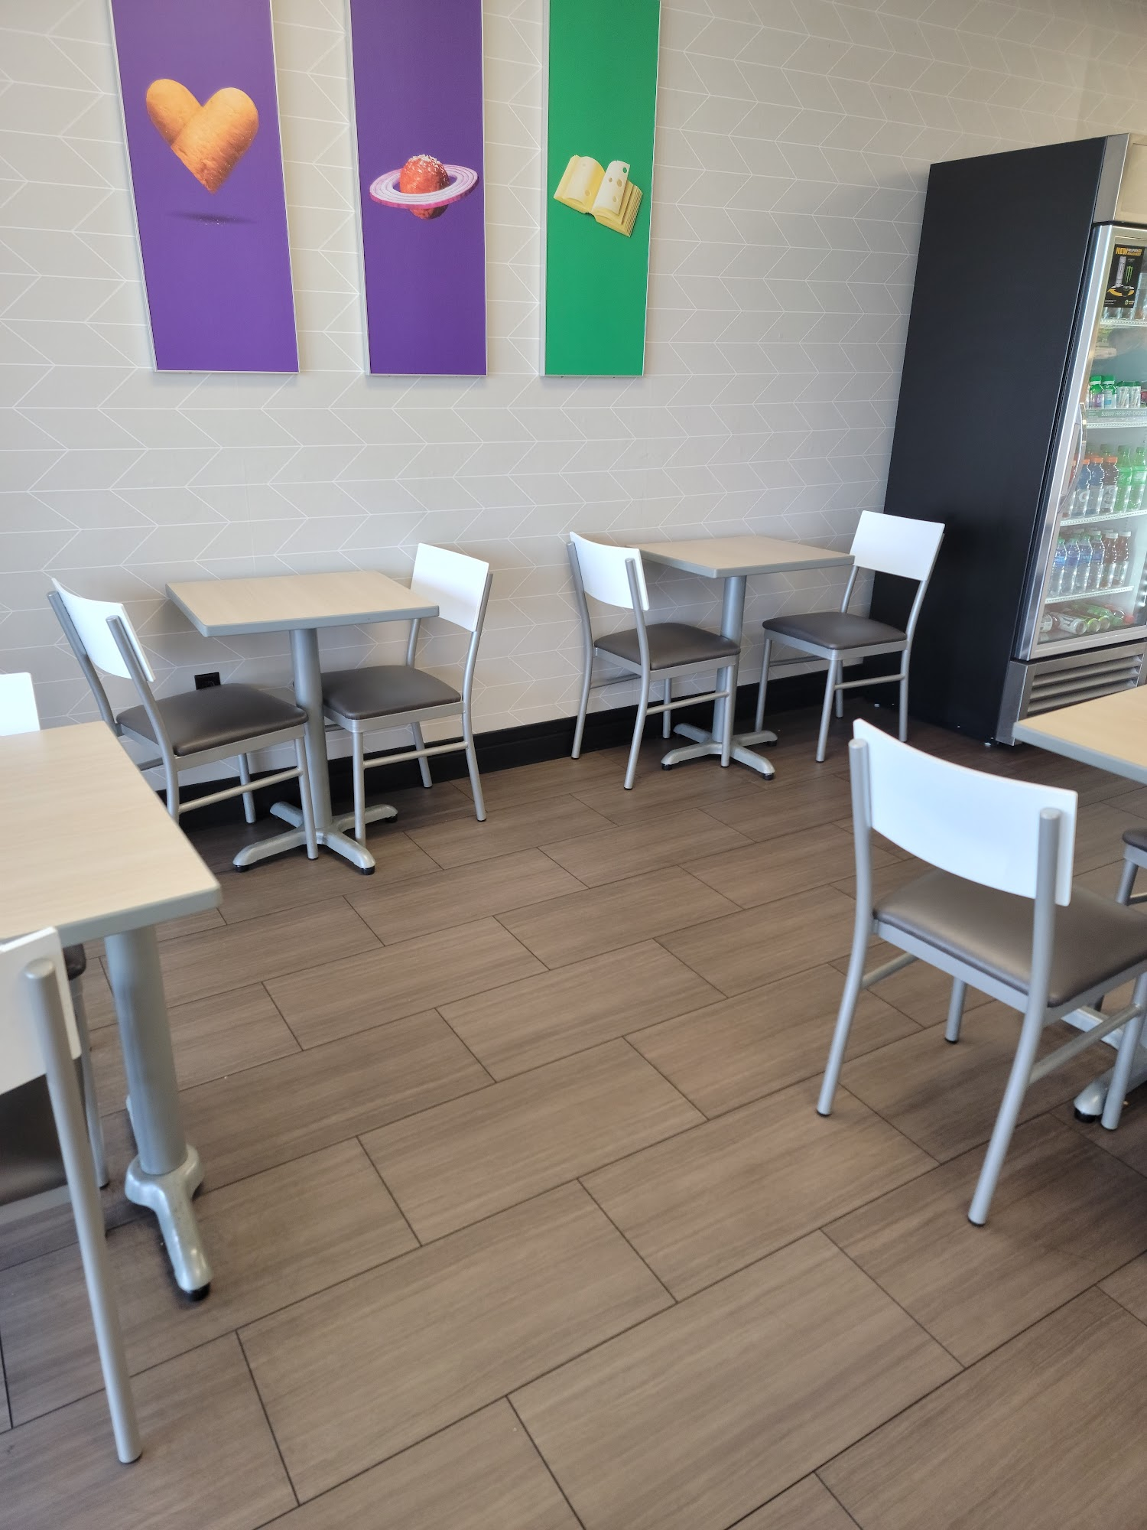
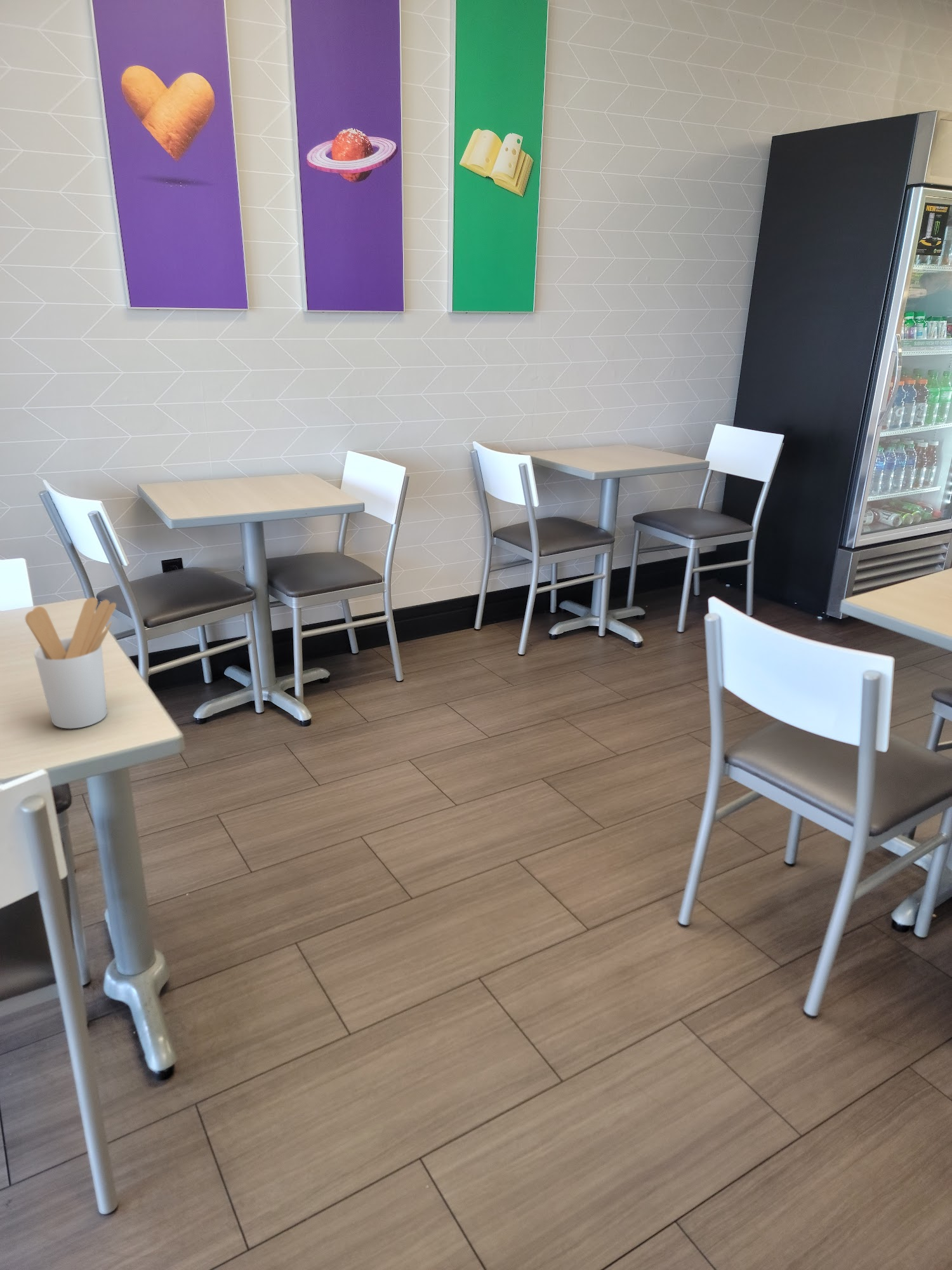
+ utensil holder (82, 660)
